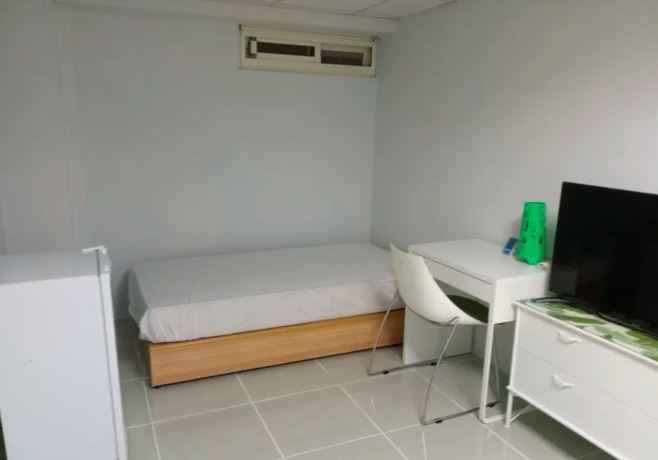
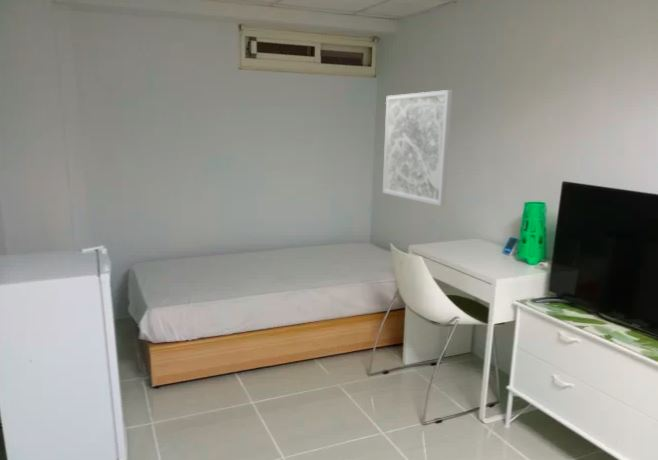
+ wall art (413, 147)
